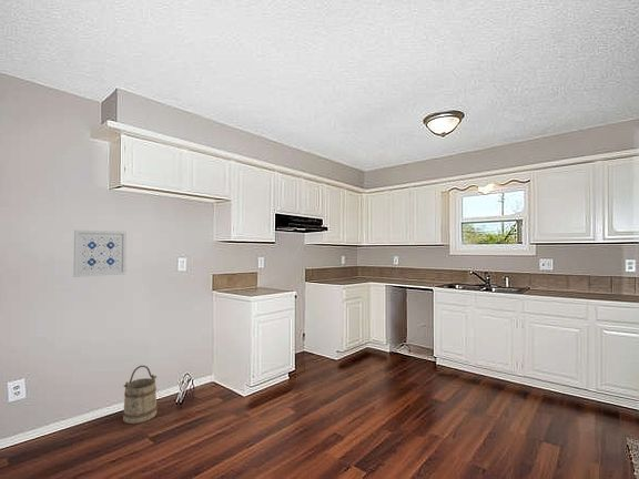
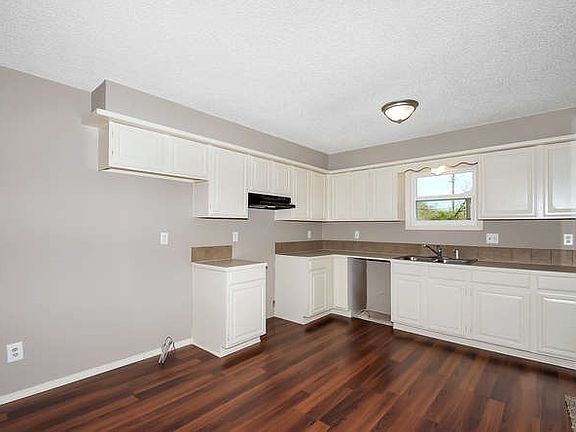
- bucket (140, 390)
- wall art (101, 253)
